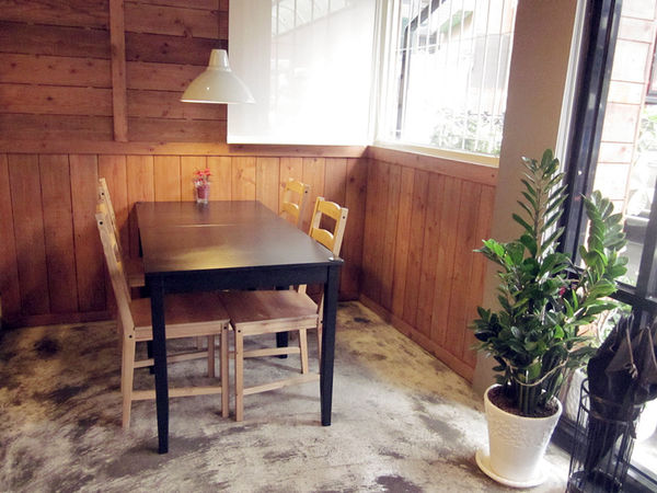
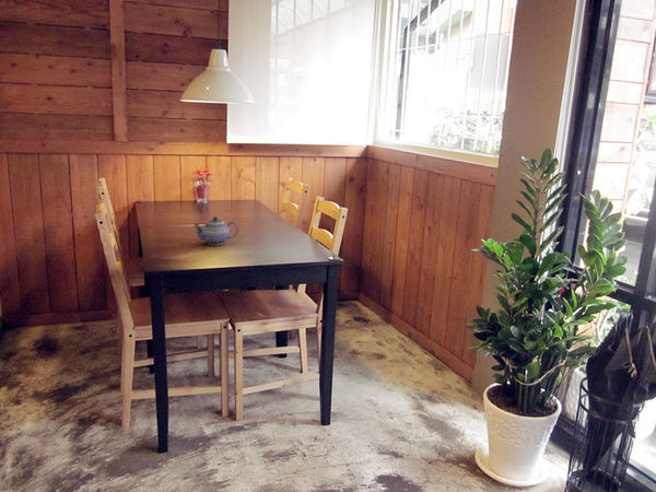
+ teapot (215, 230)
